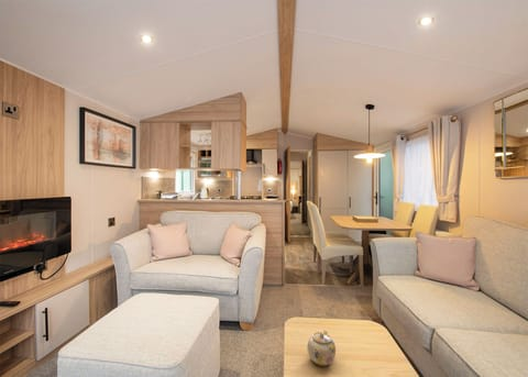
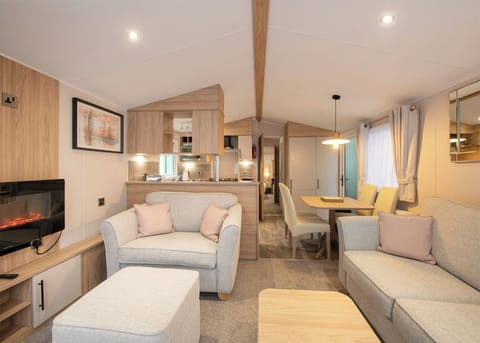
- teapot (321, 347)
